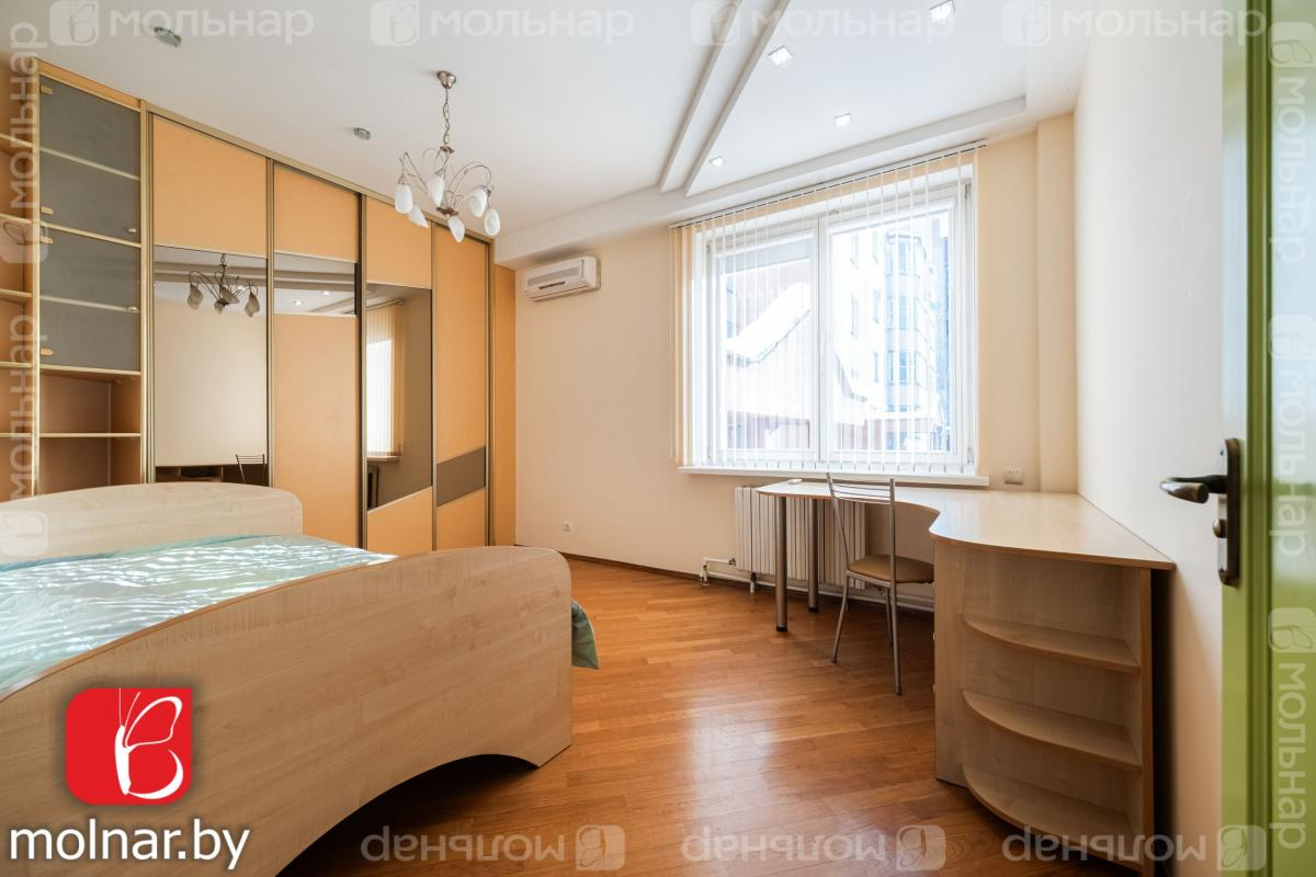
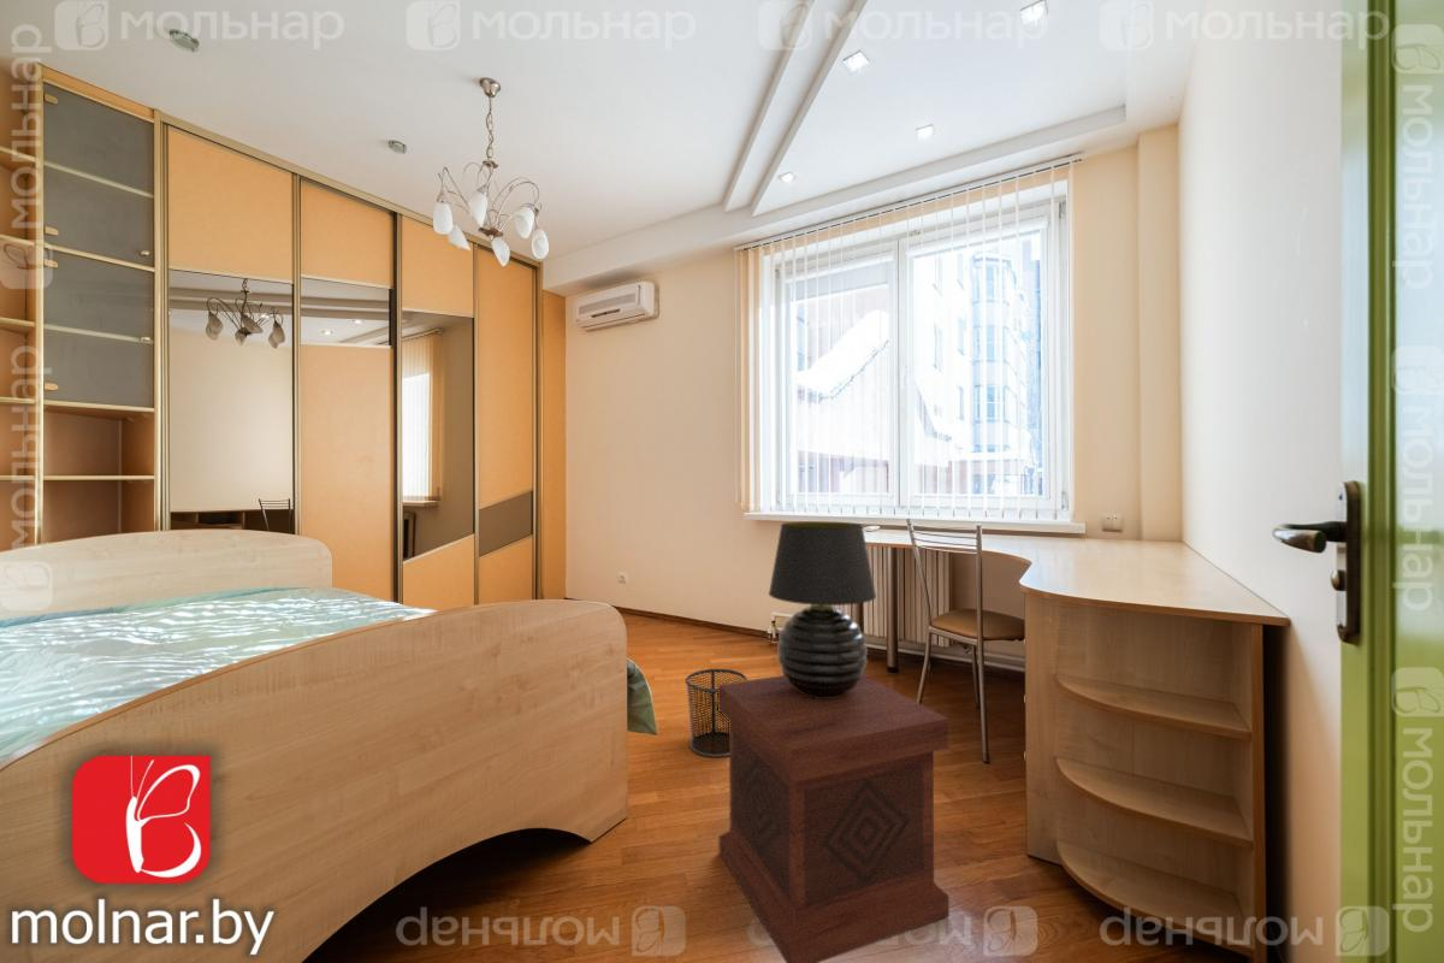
+ side table (824, 791)
+ table lamp (821, 605)
+ waste bin (716, 710)
